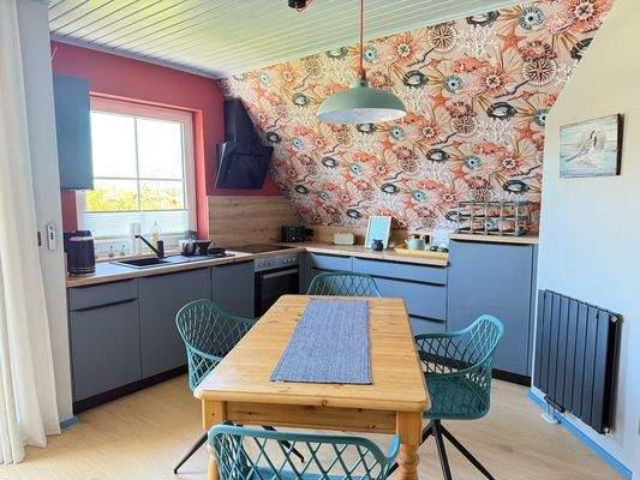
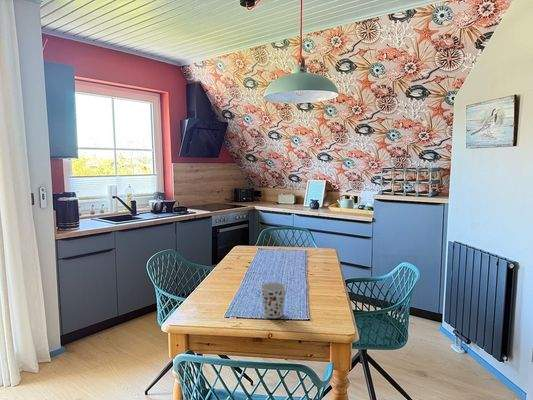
+ cup (273, 300)
